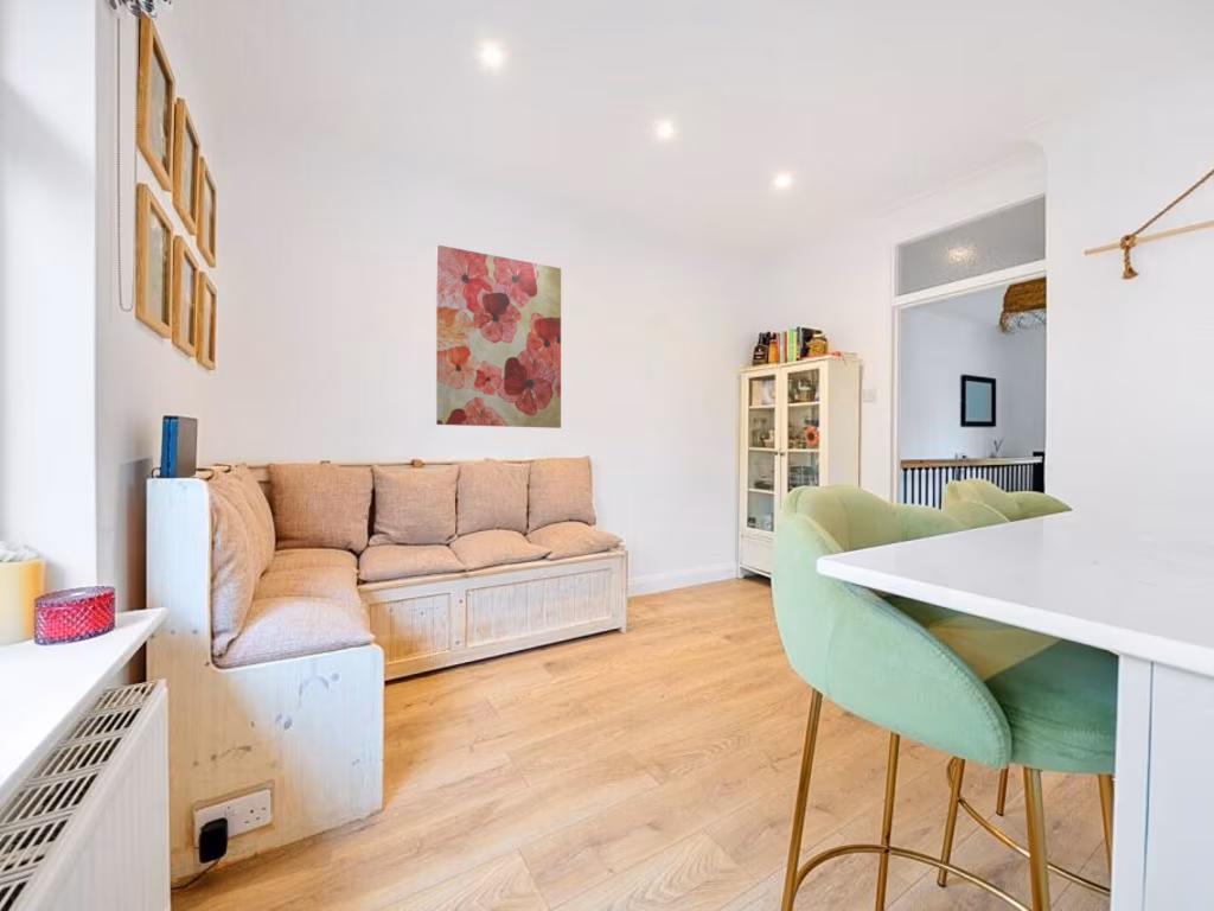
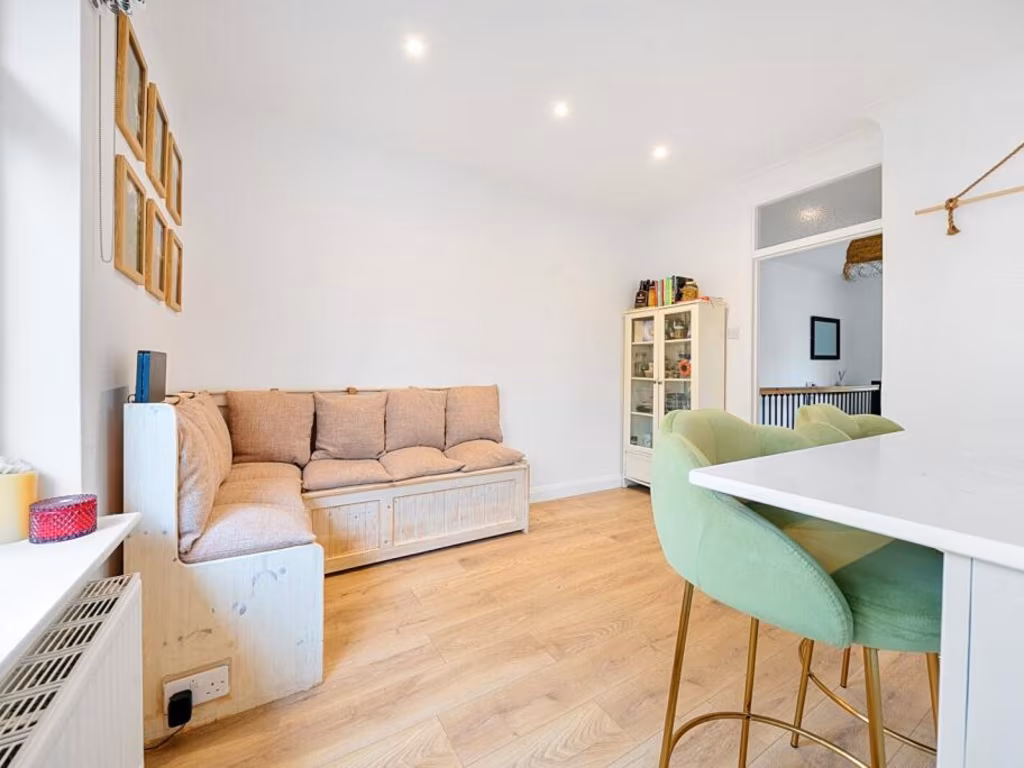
- wall art (501, 342)
